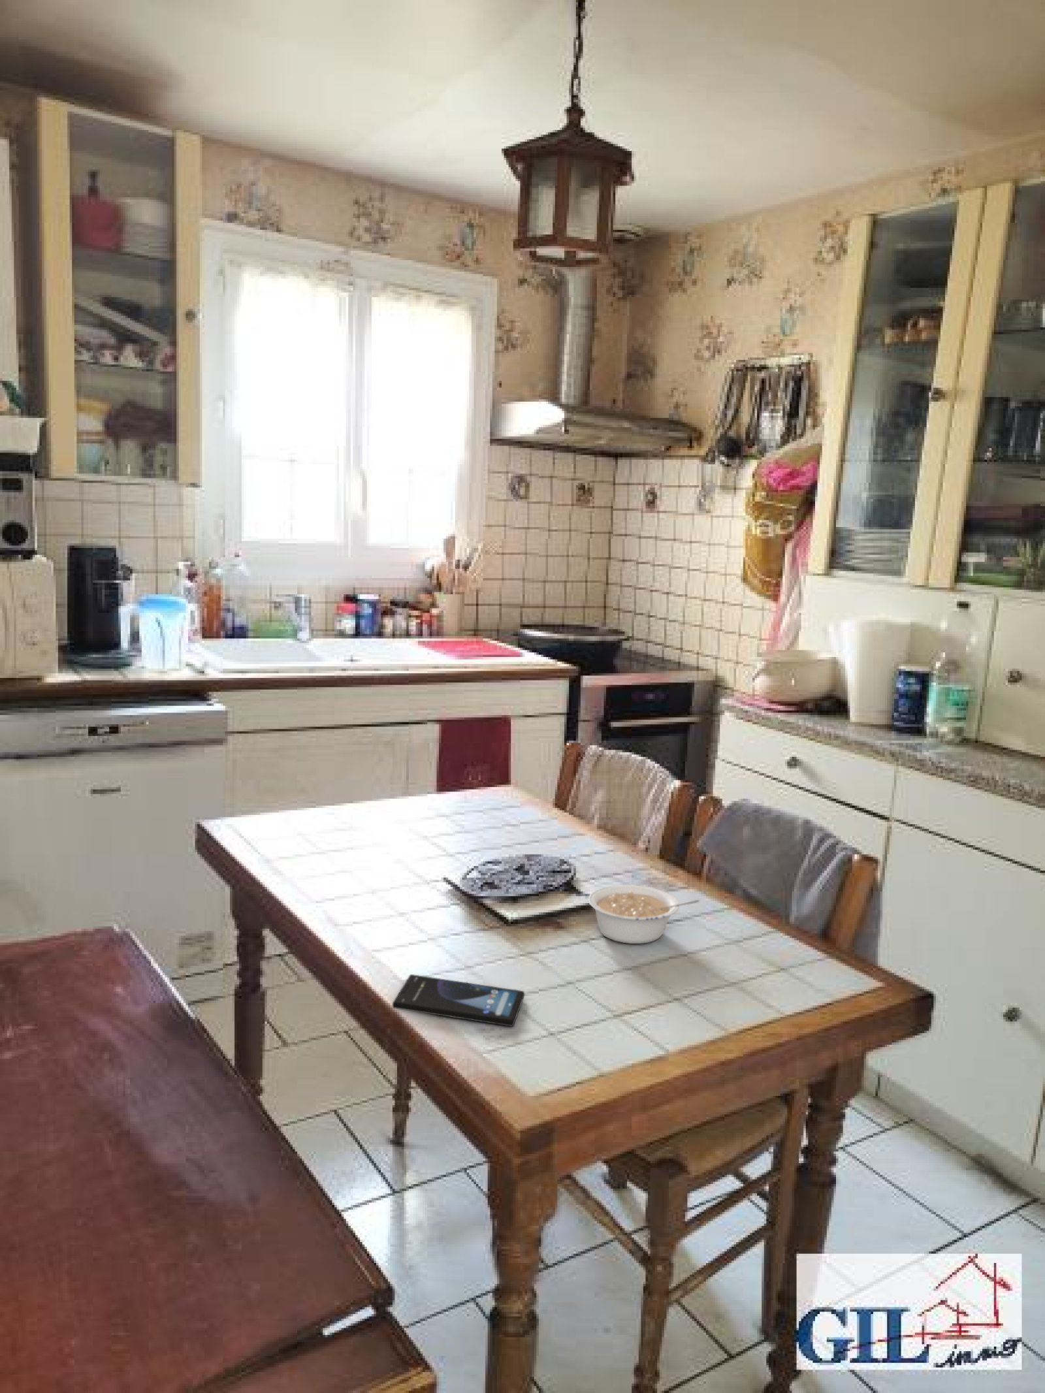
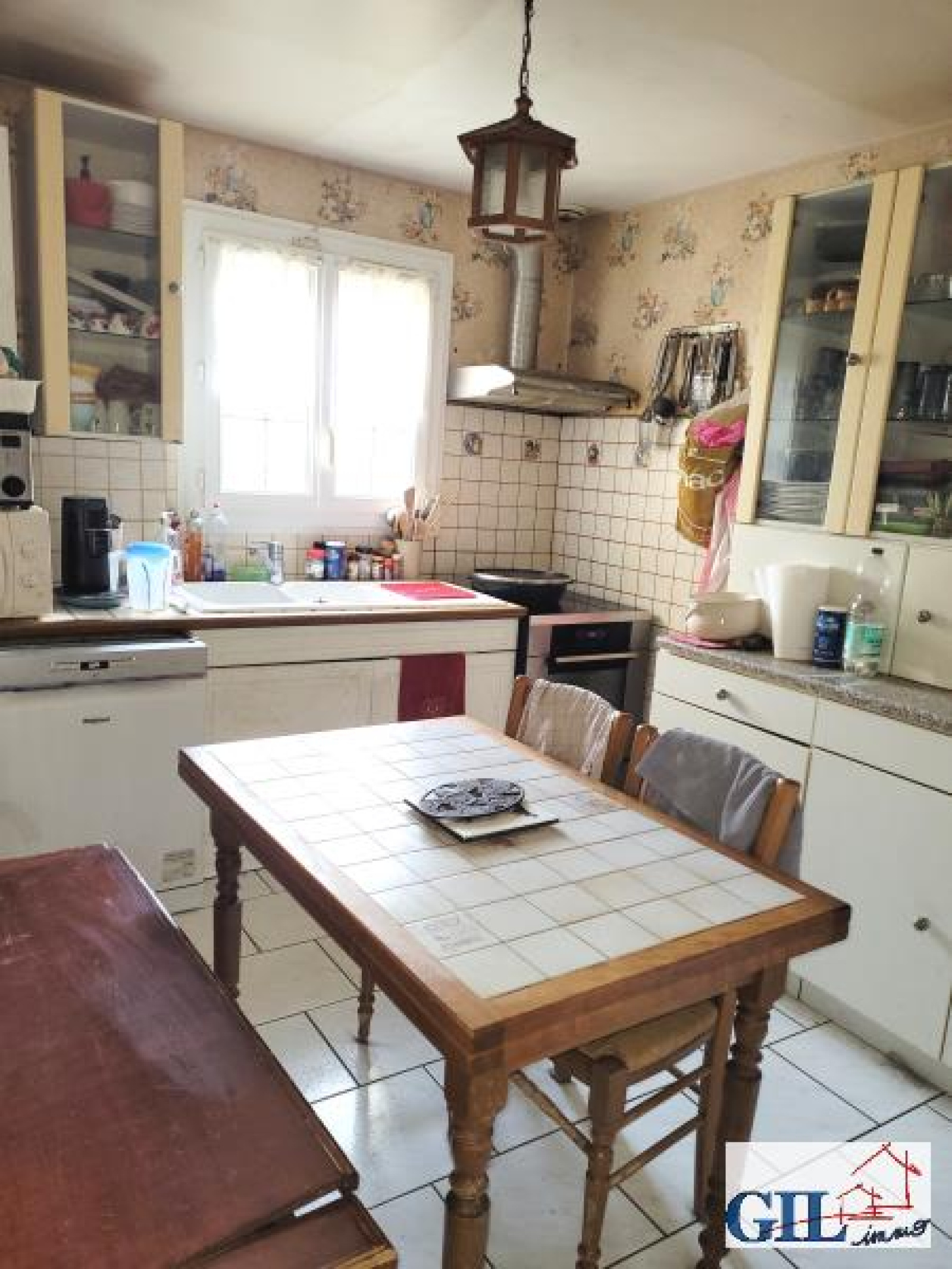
- legume (636, 912)
- smartphone (459, 999)
